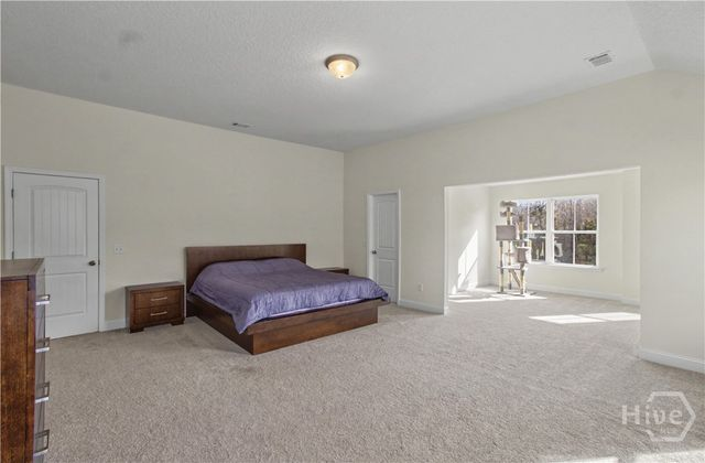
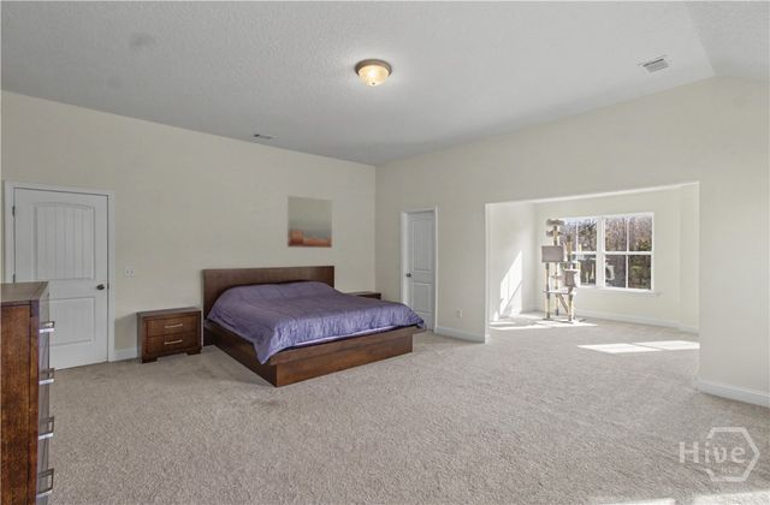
+ wall art (309, 222)
